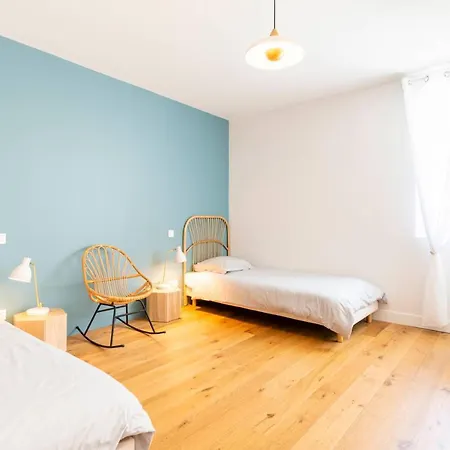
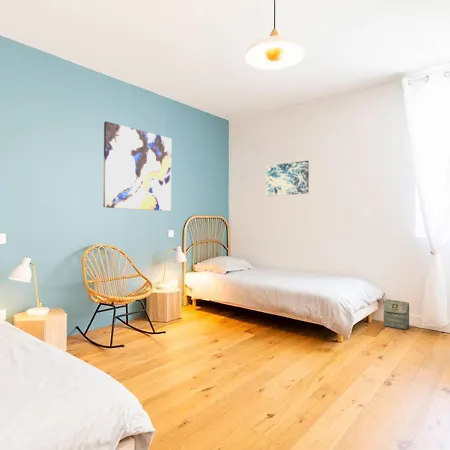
+ wall art (286, 179)
+ bag (396, 313)
+ wall art (140, 170)
